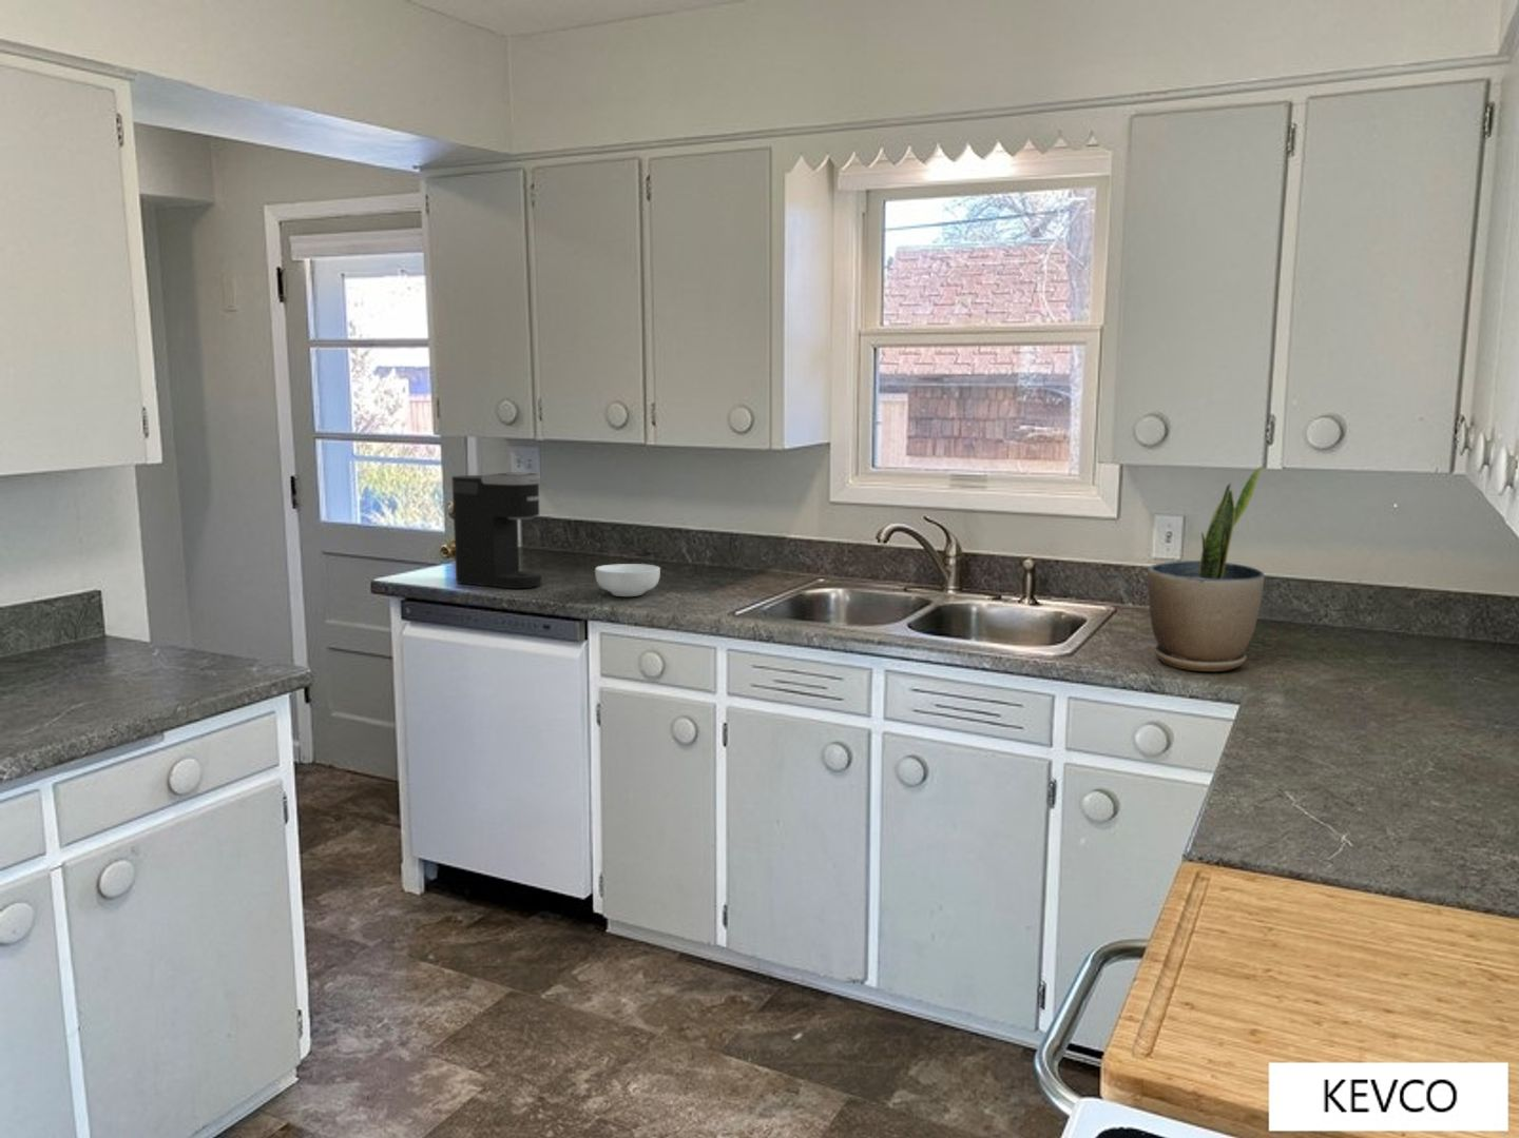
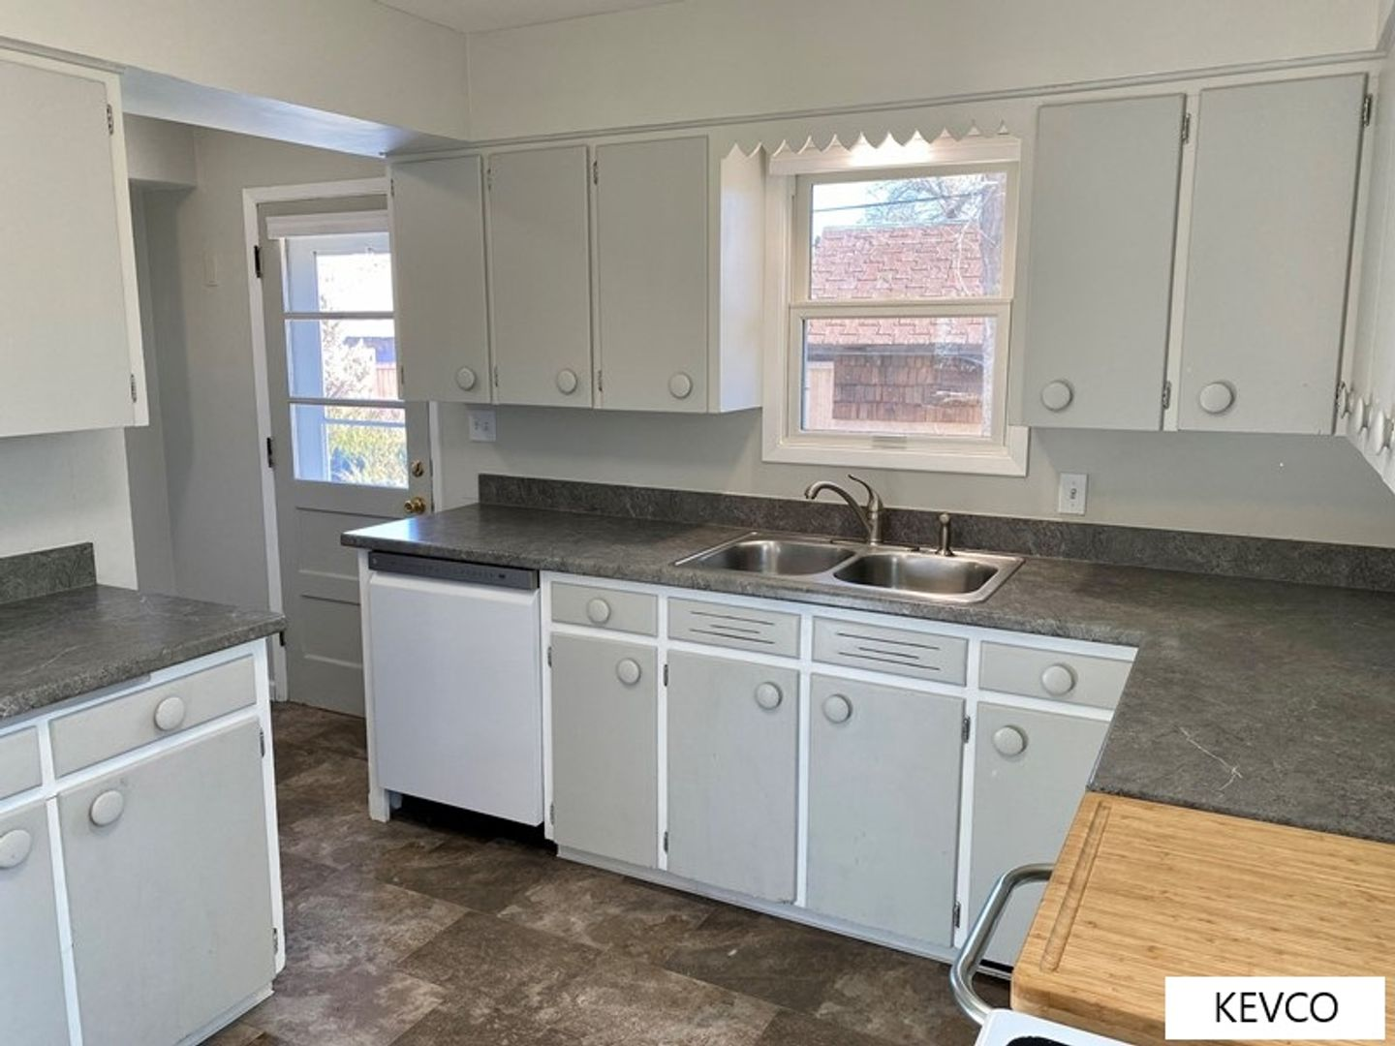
- potted plant (1206, 564)
- coffee maker (496, 528)
- cereal bowl (628, 581)
